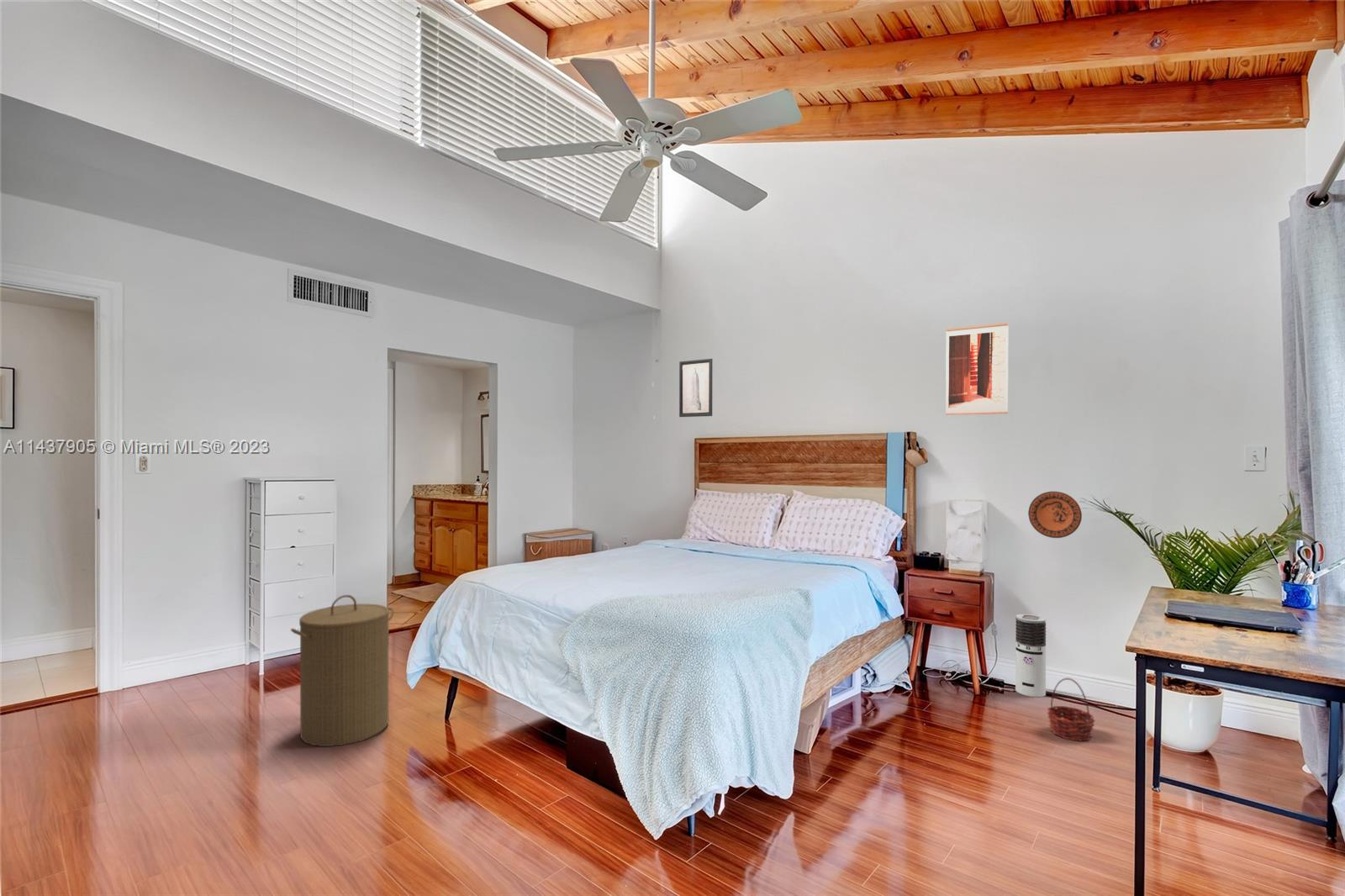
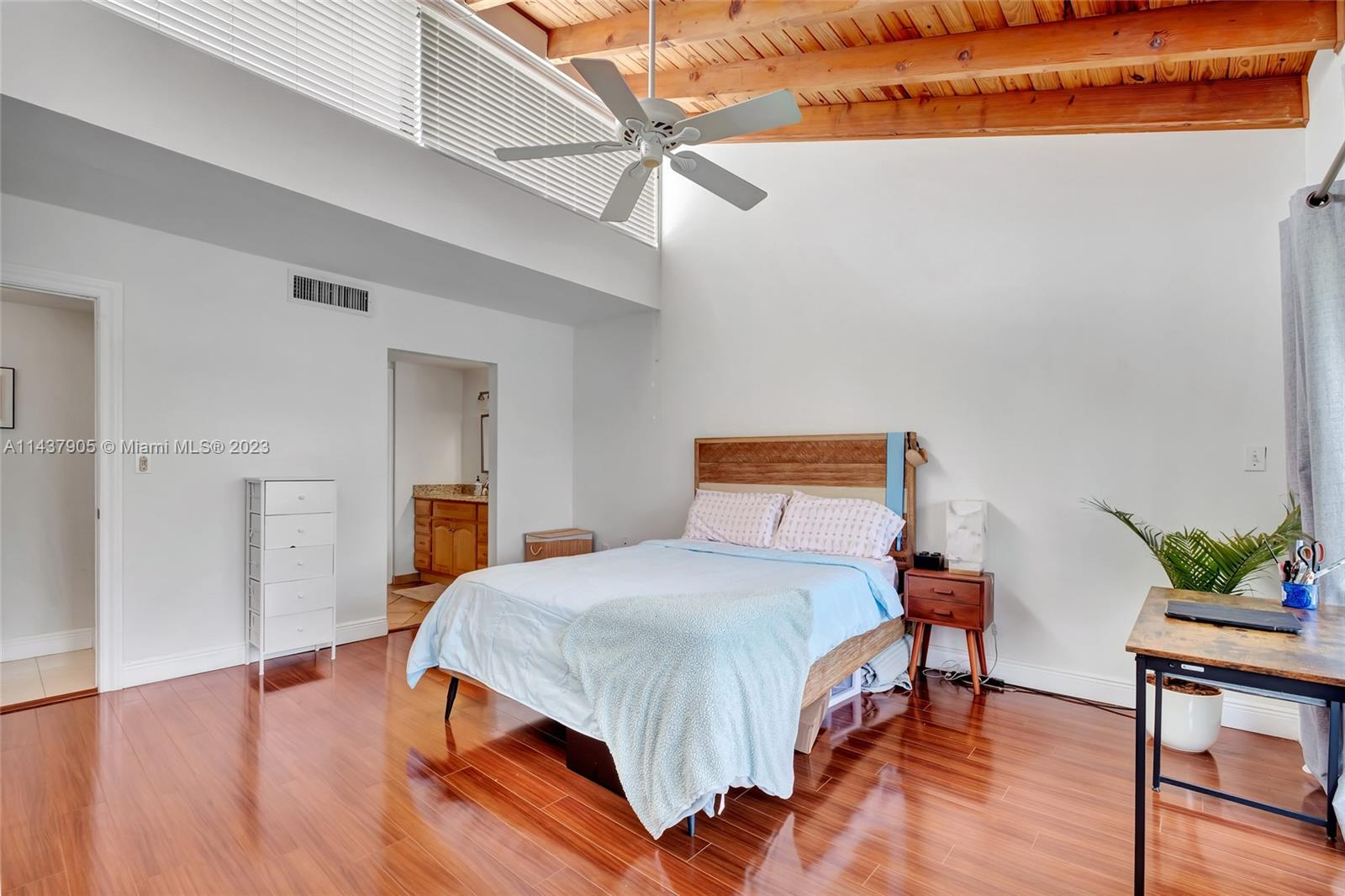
- laundry hamper (345, 661)
- air purifier (1030, 655)
- basket (1070, 707)
- wall art (976, 370)
- wall art (695, 388)
- decorative plate (1054, 514)
